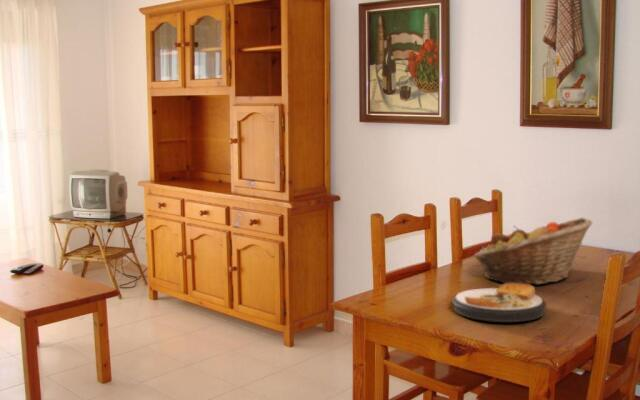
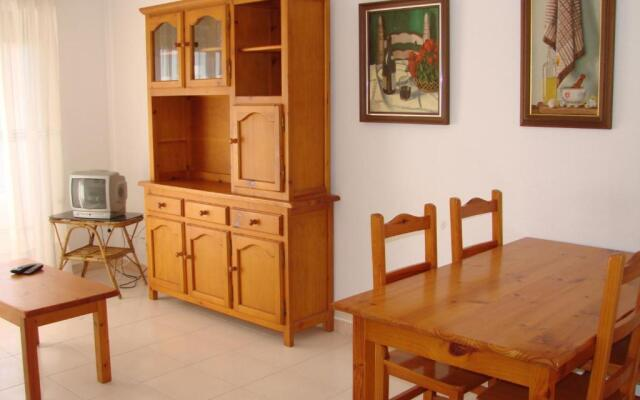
- fruit basket (532, 247)
- plate (498, 300)
